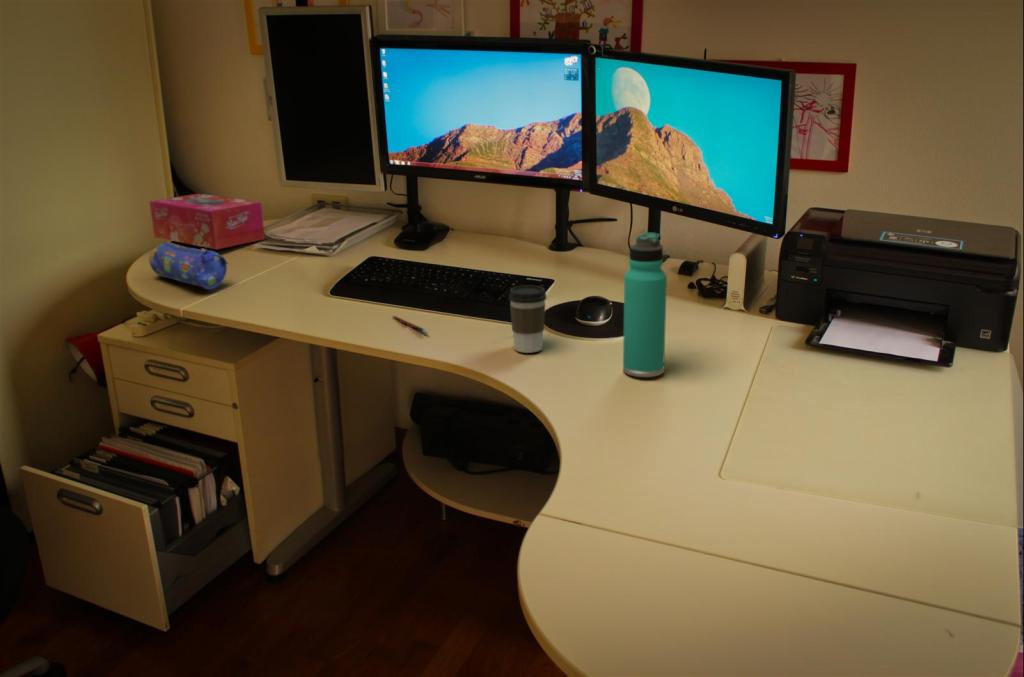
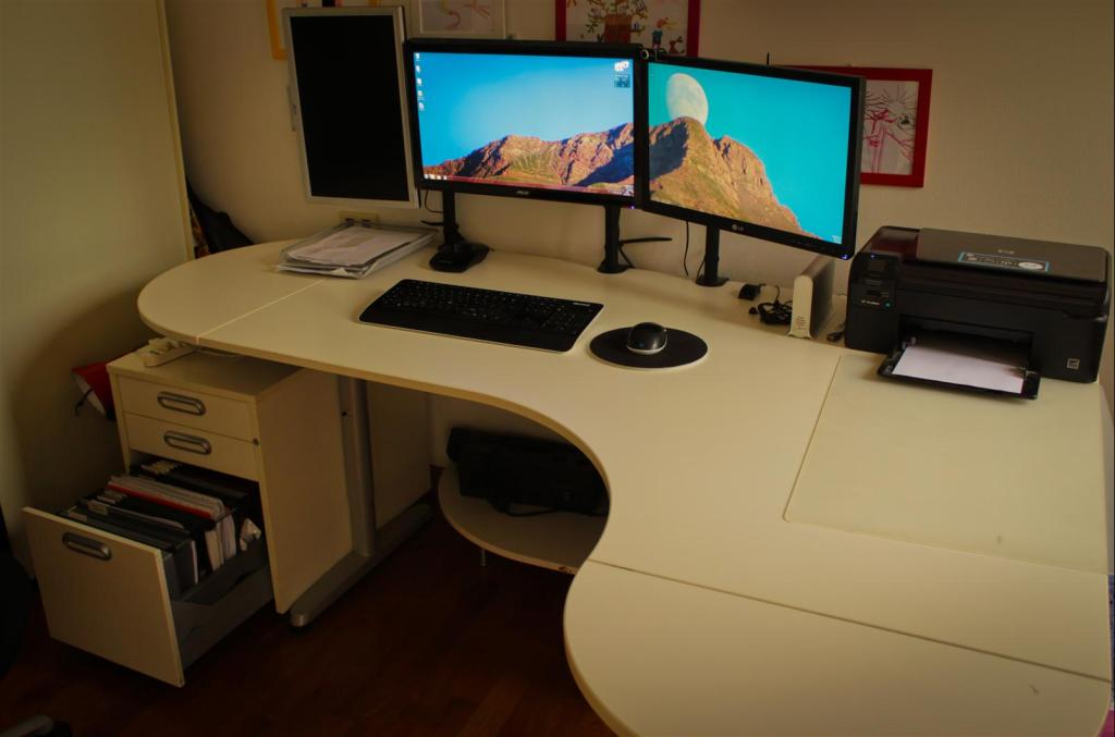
- coffee cup (527, 319)
- tissue box (206, 220)
- pen (410, 324)
- pencil case (187, 264)
- thermos bottle (644, 304)
